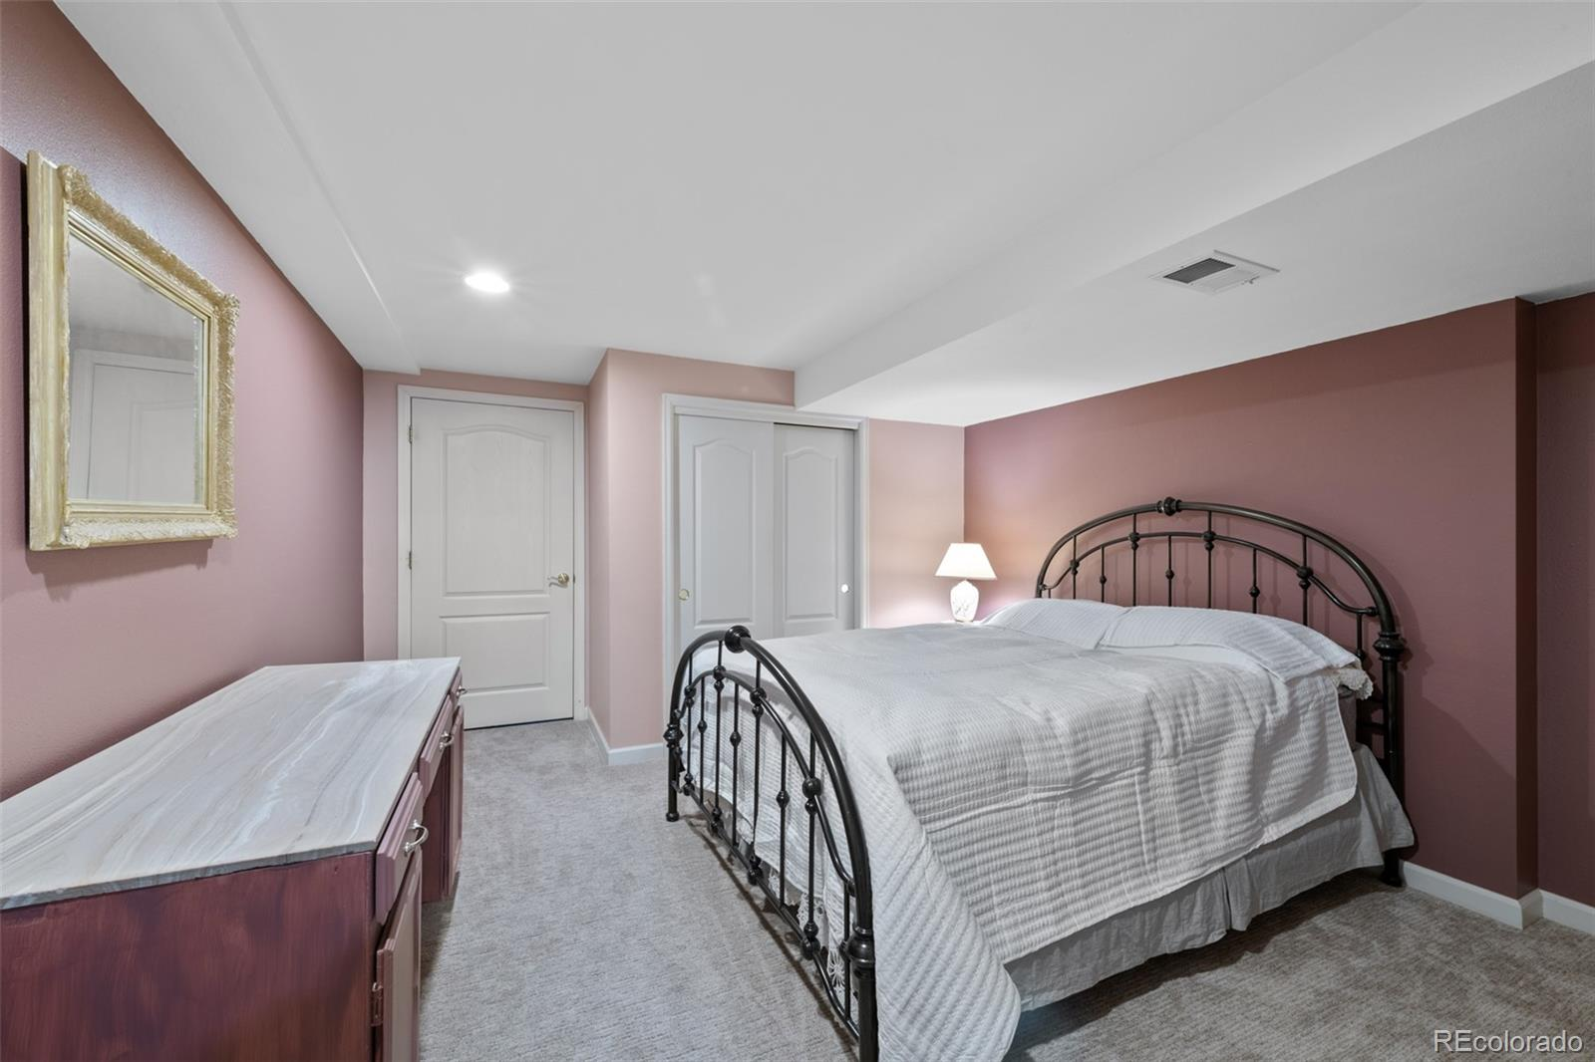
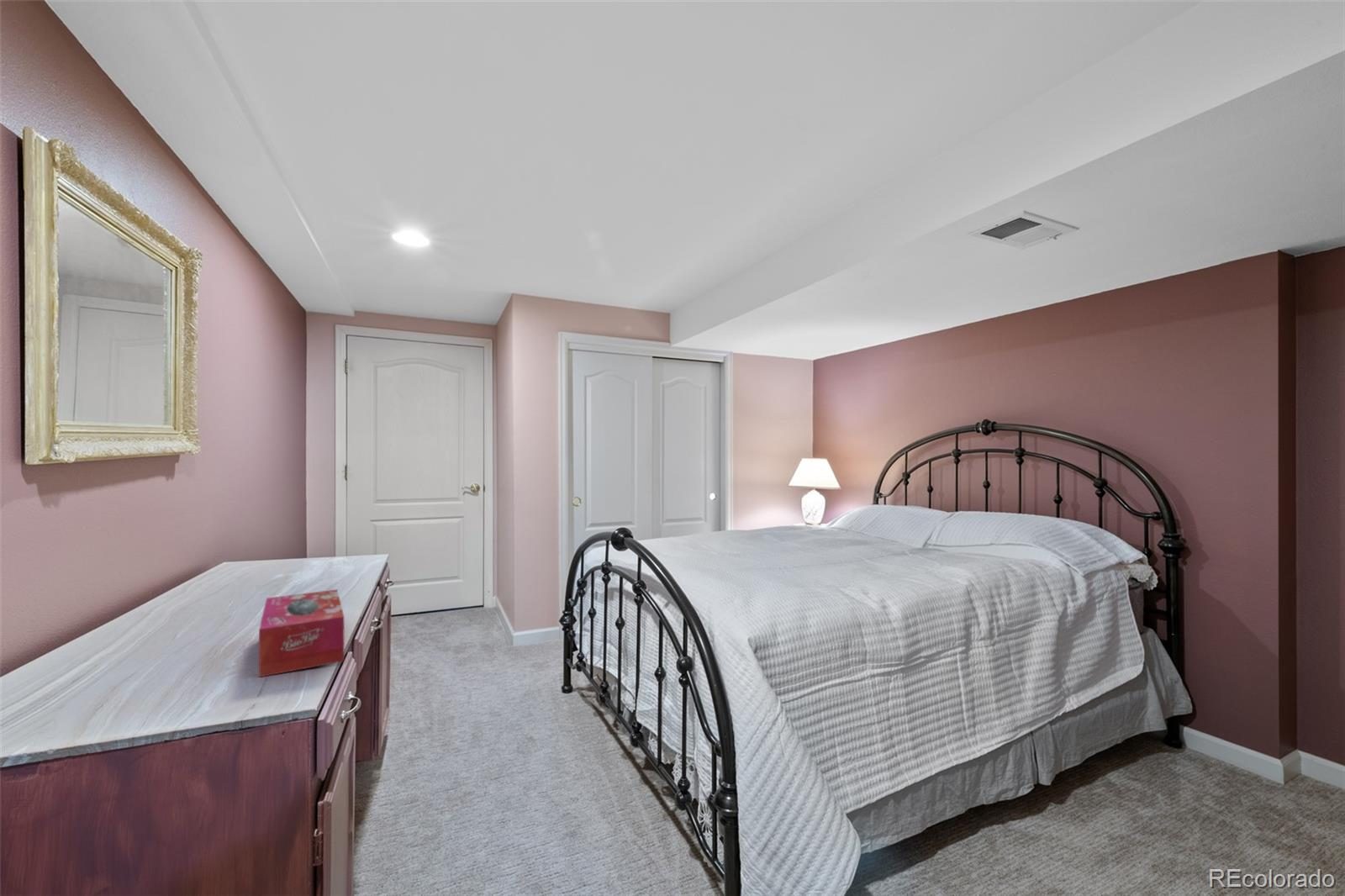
+ tissue box (303, 627)
